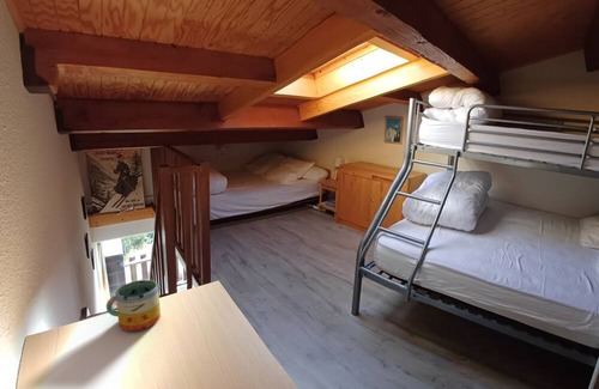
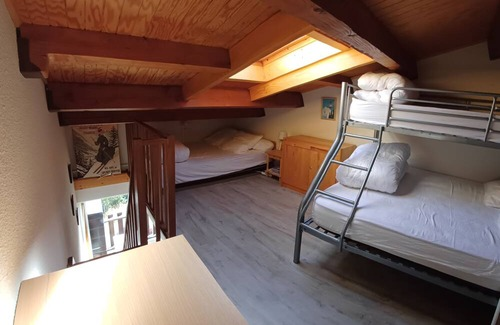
- mug (133, 304)
